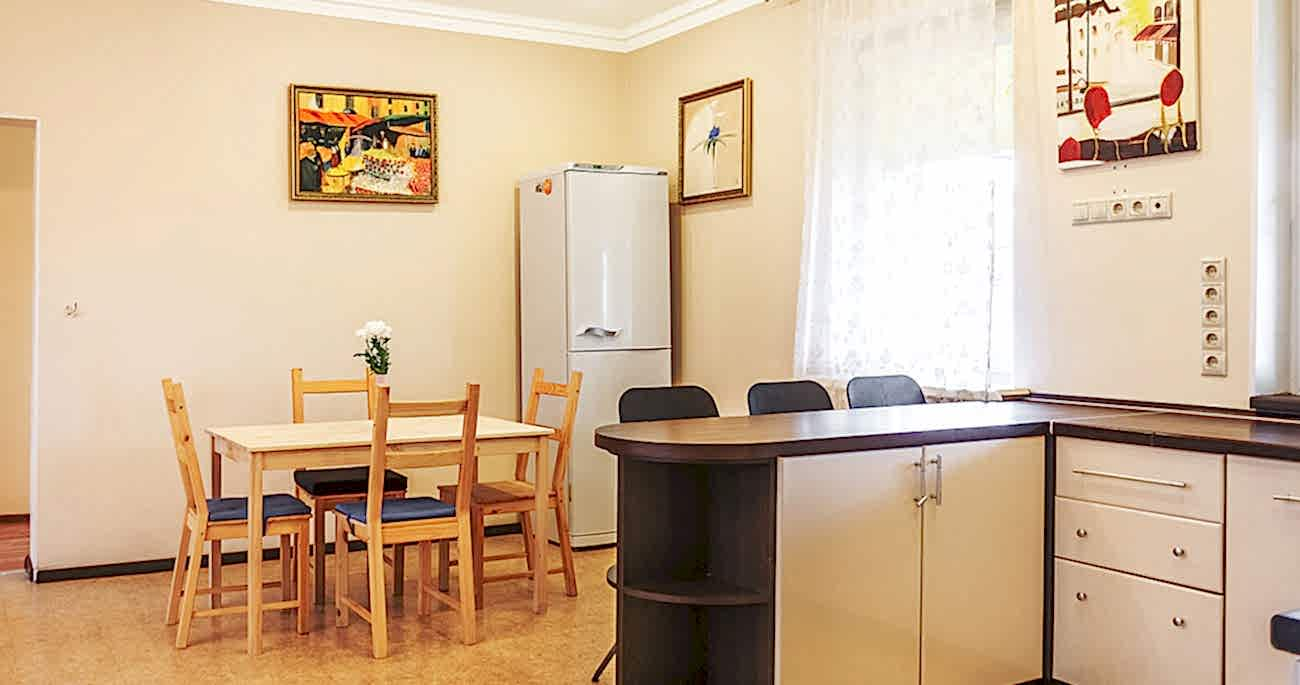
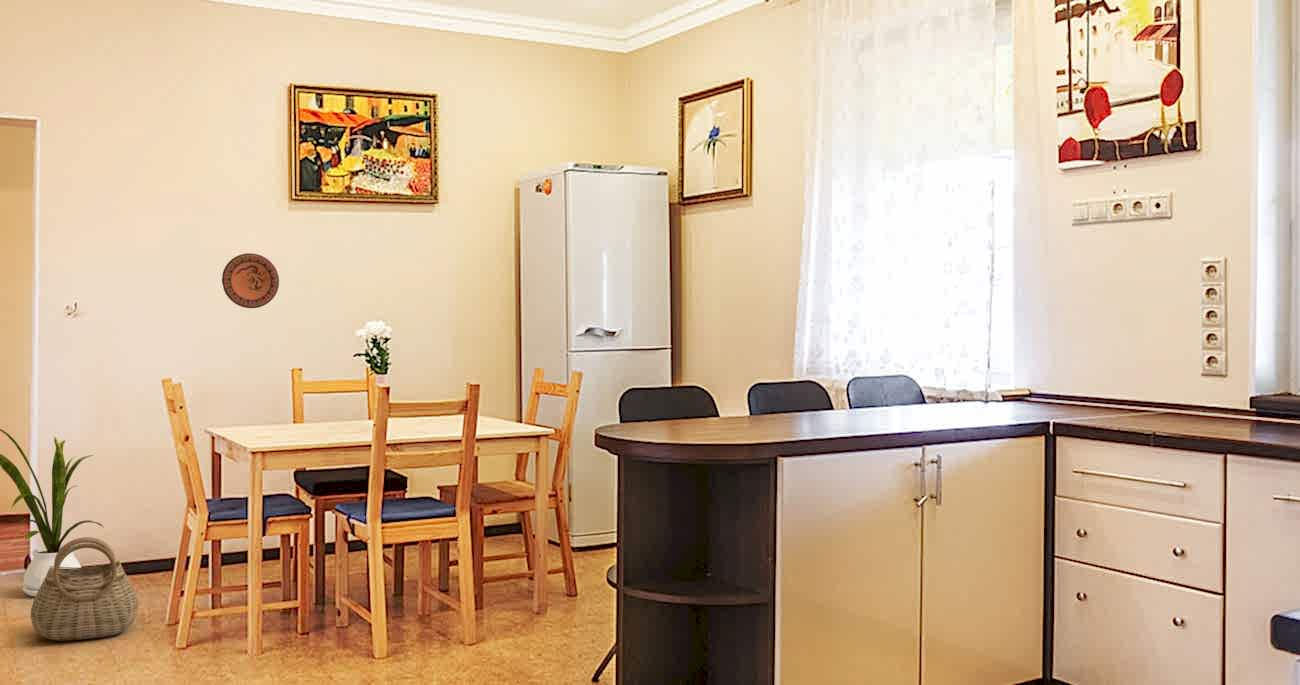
+ decorative plate (250, 280)
+ house plant (45, 507)
+ basket (85, 587)
